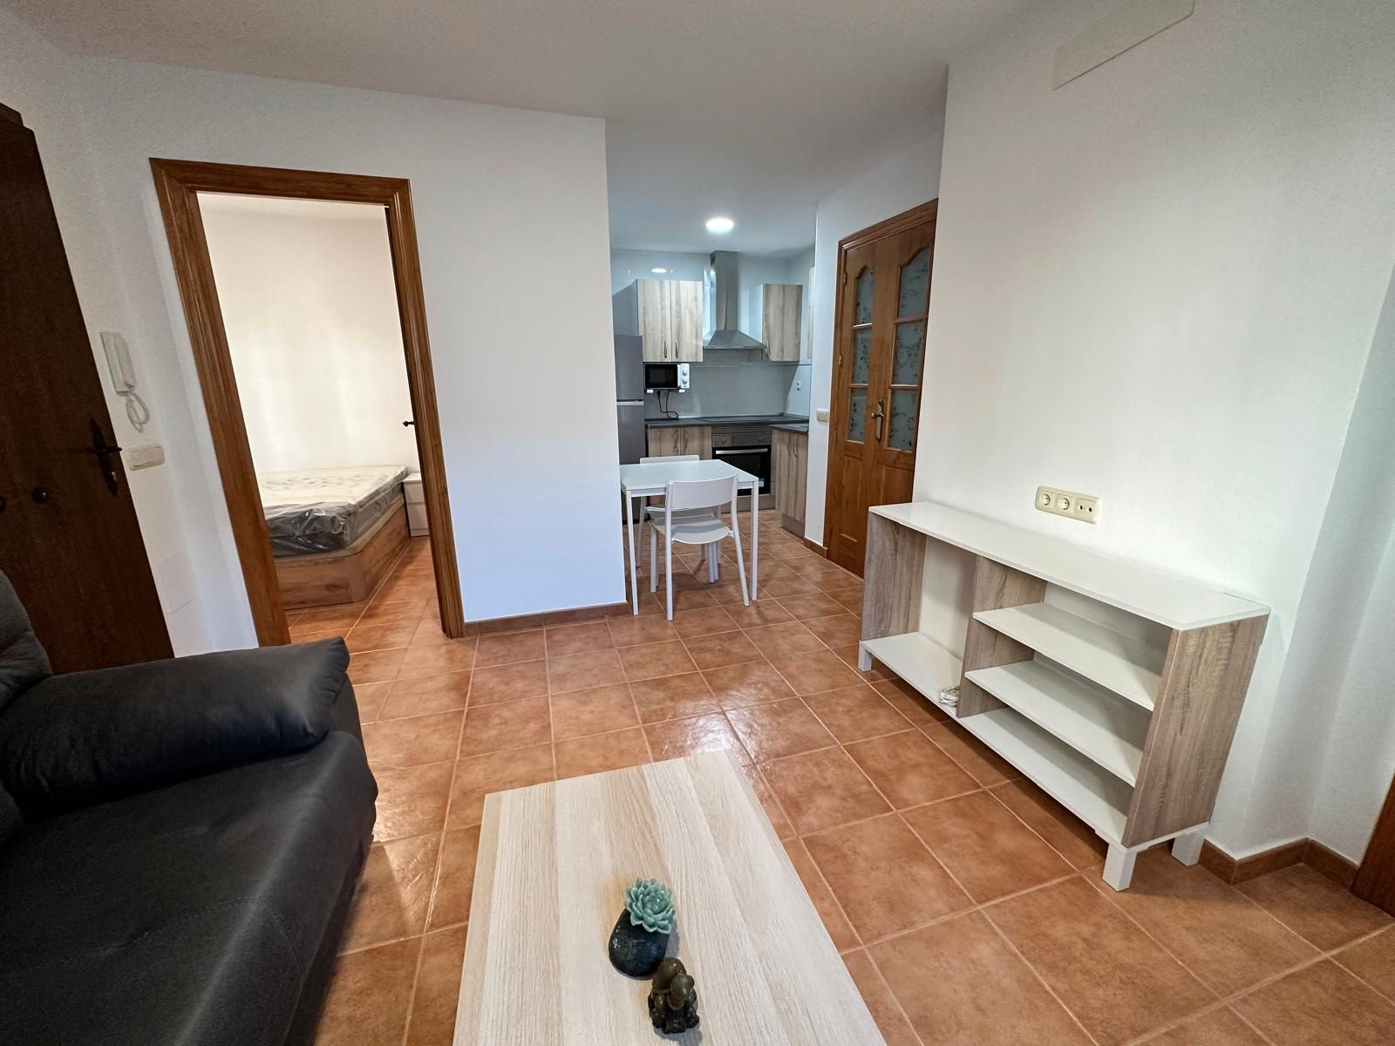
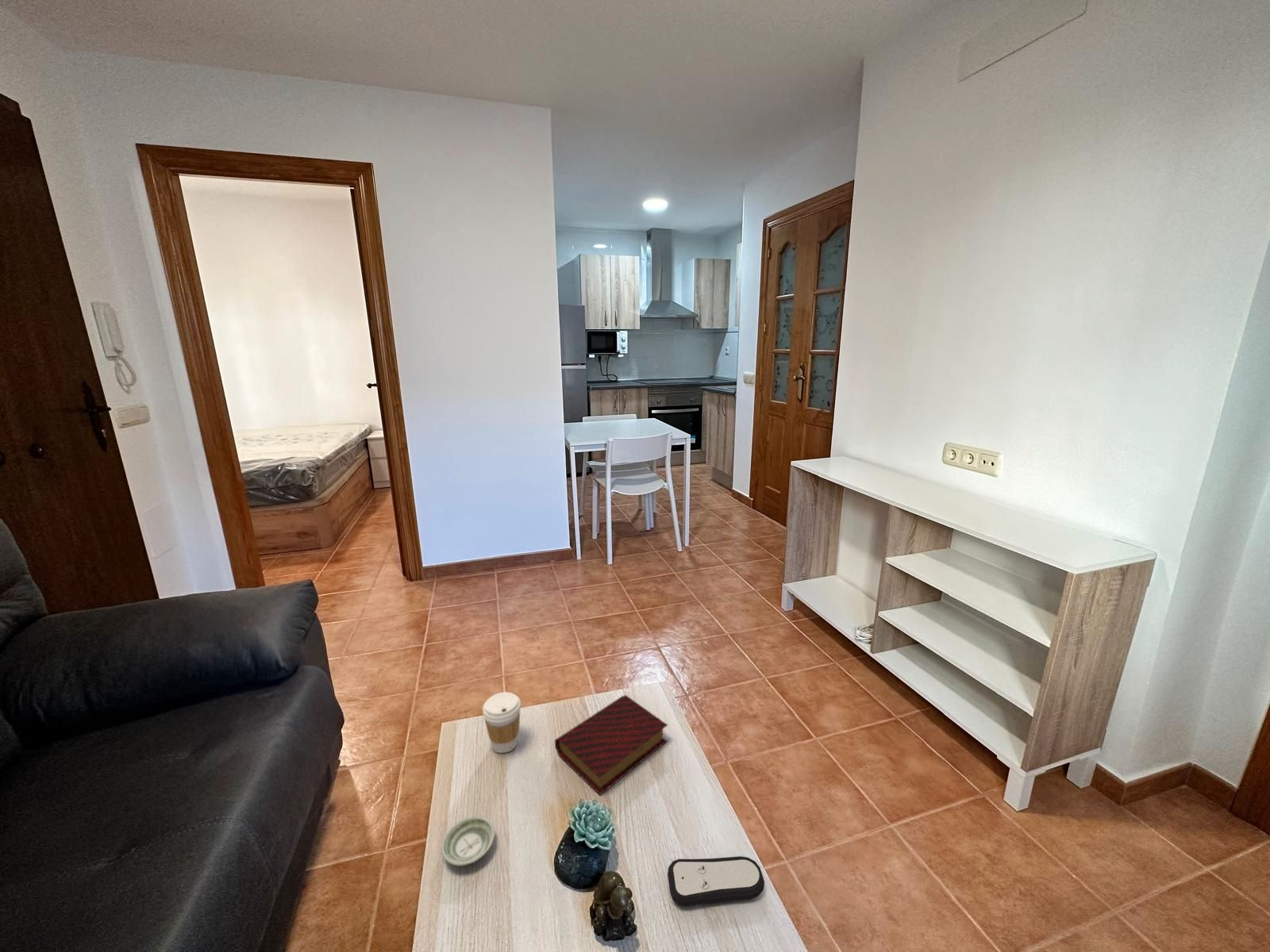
+ remote control (715, 878)
+ book (612, 738)
+ coffee cup (503, 722)
+ saucer (468, 843)
